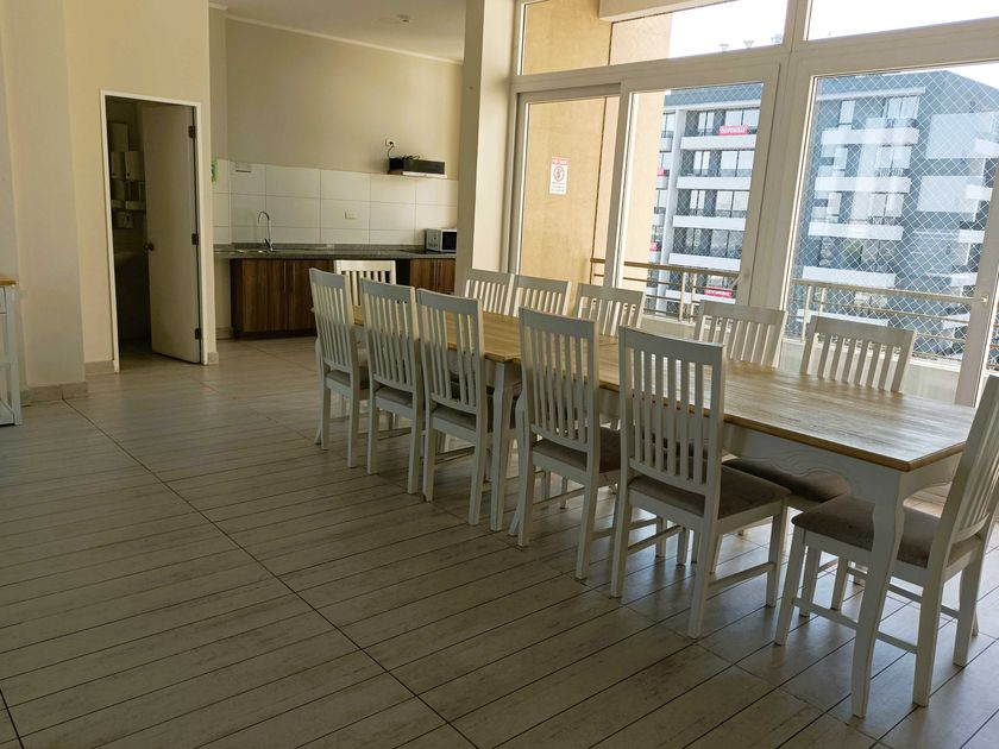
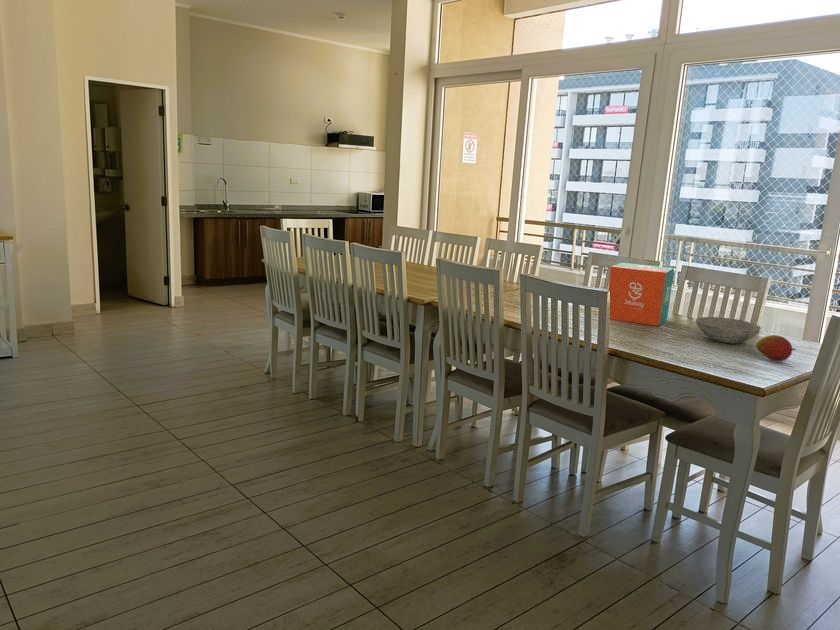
+ bowl (727, 331)
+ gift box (639, 292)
+ fruit (775, 348)
